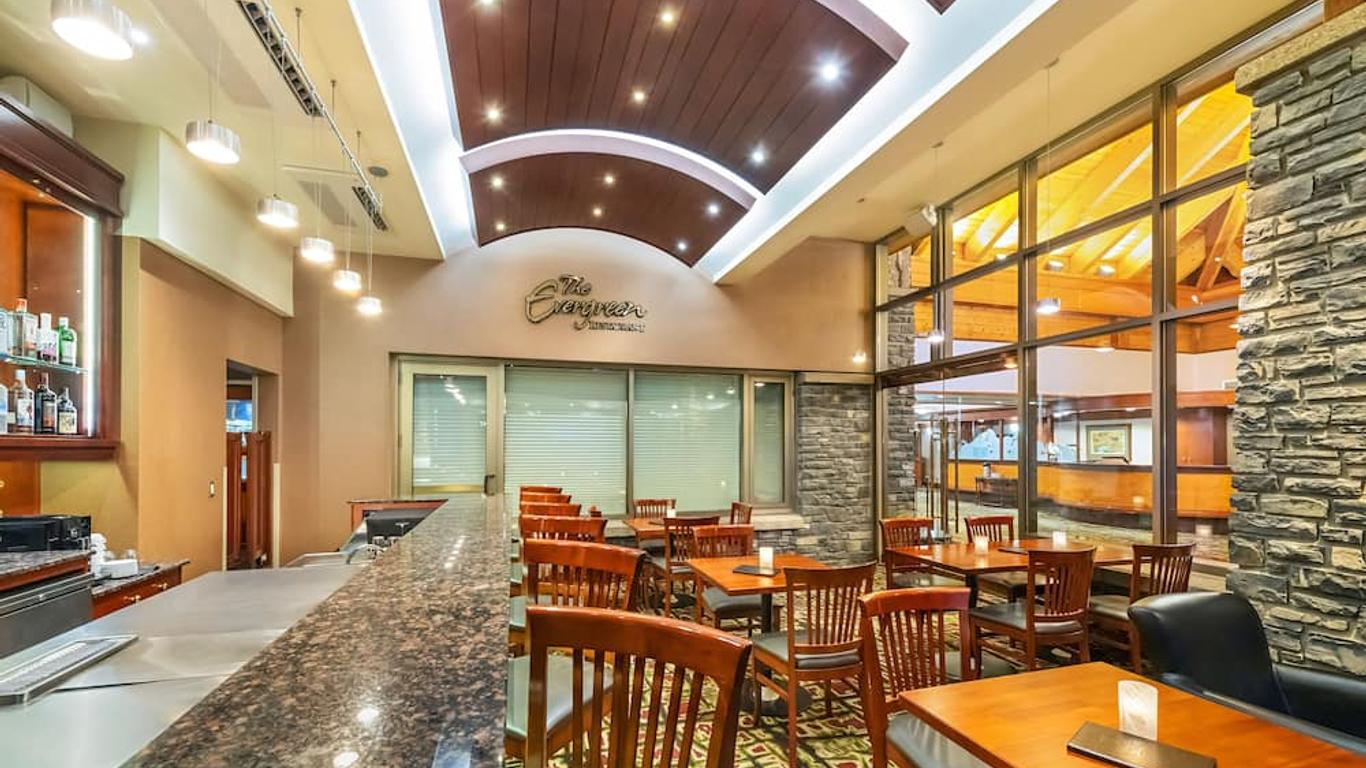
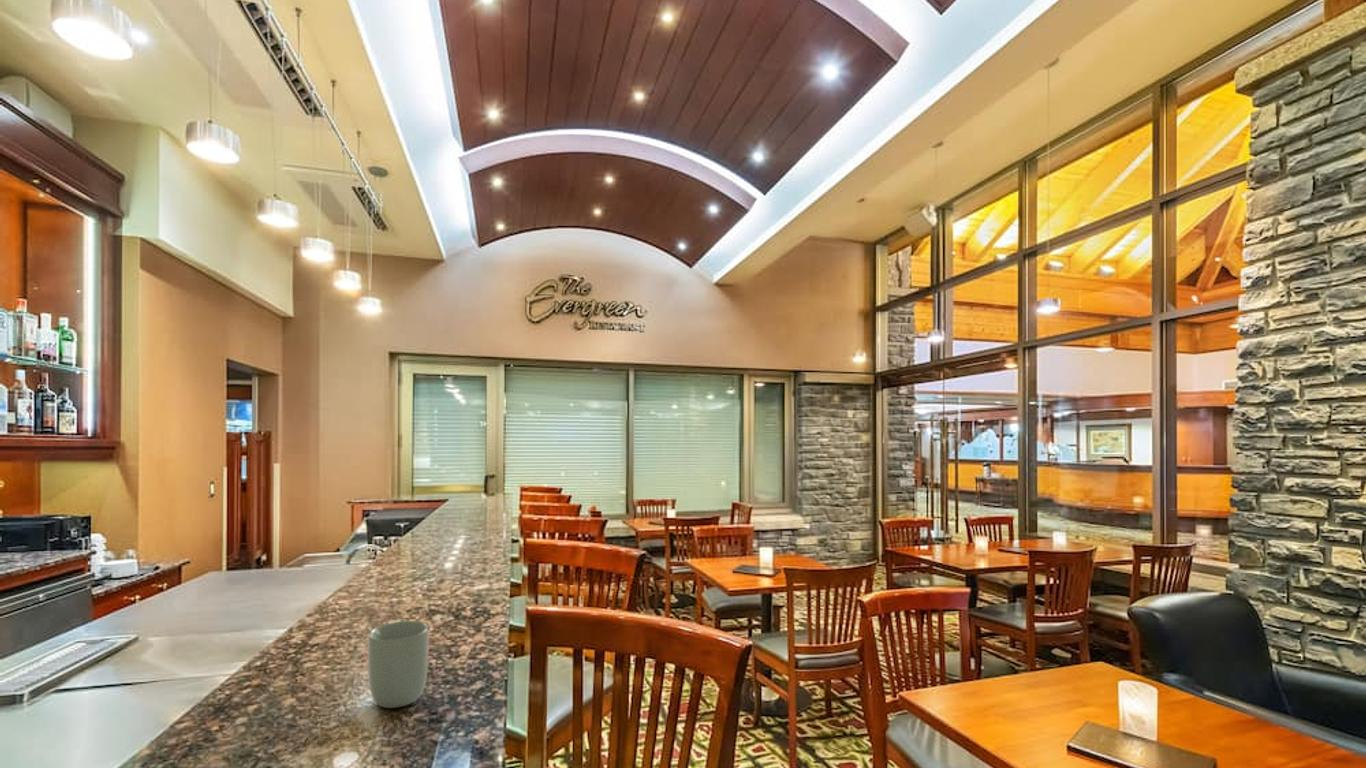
+ cup (398, 665)
